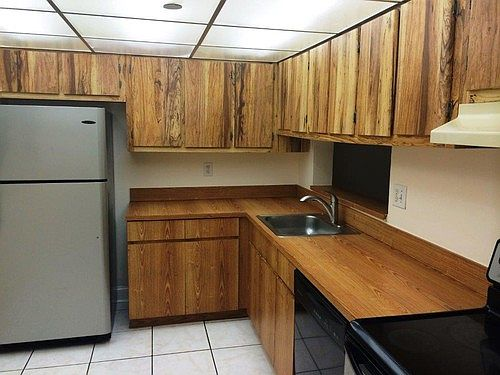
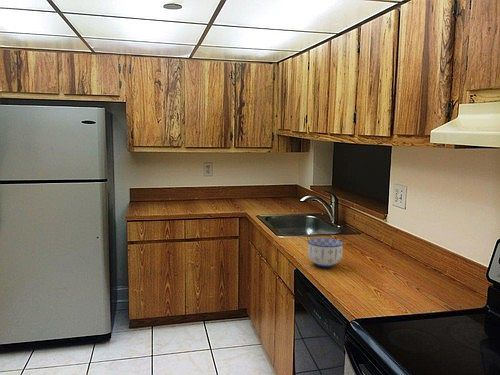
+ bowl (324, 253)
